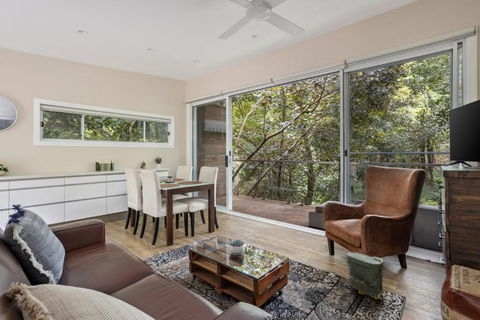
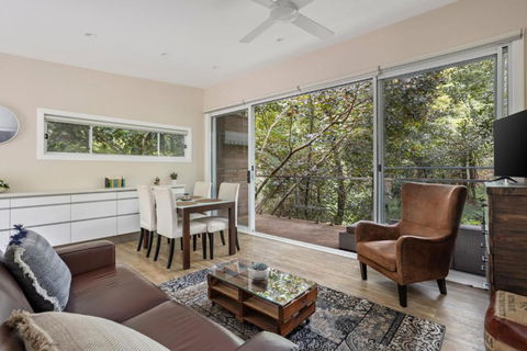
- bag (364, 274)
